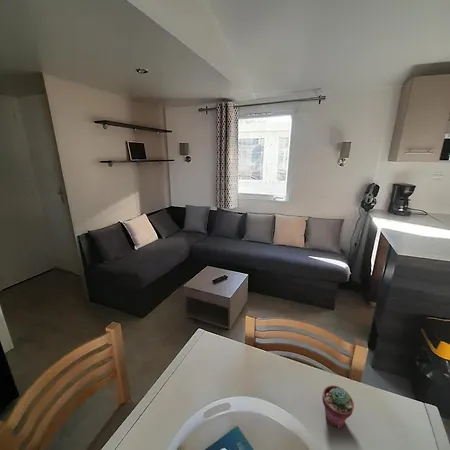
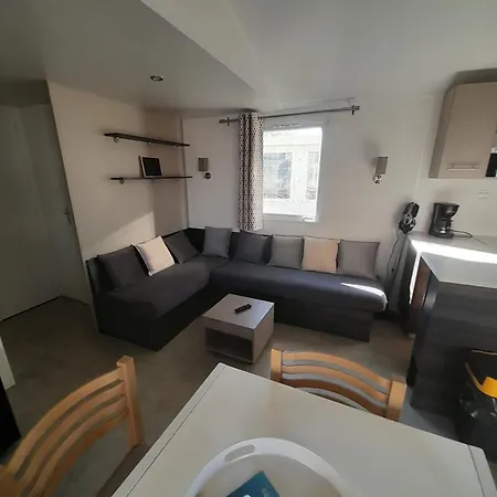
- potted succulent (337, 404)
